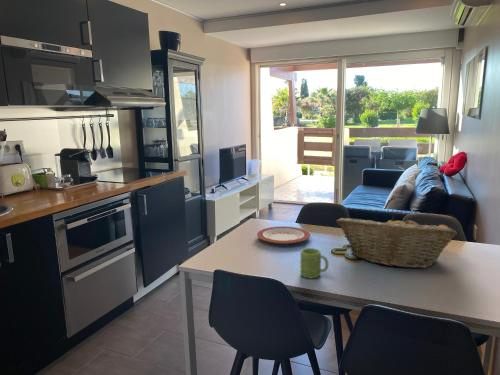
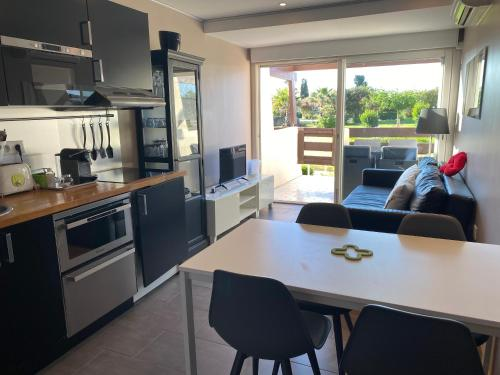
- plate (283, 236)
- fruit basket (392, 235)
- mug (314, 263)
